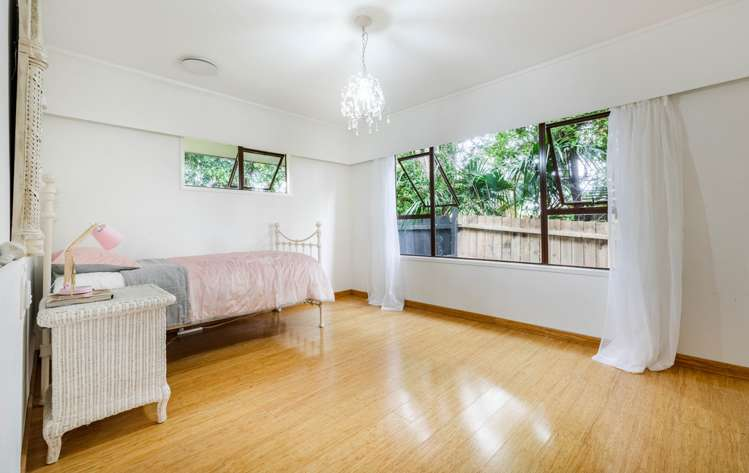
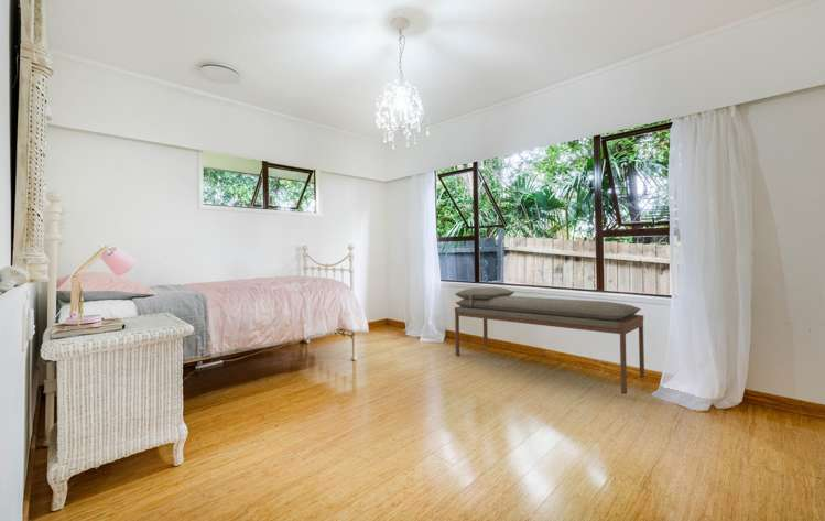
+ bench (538, 324)
